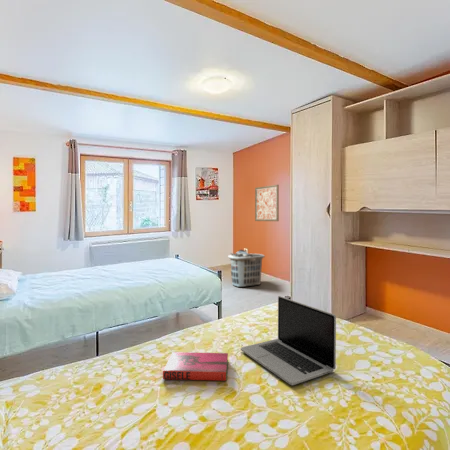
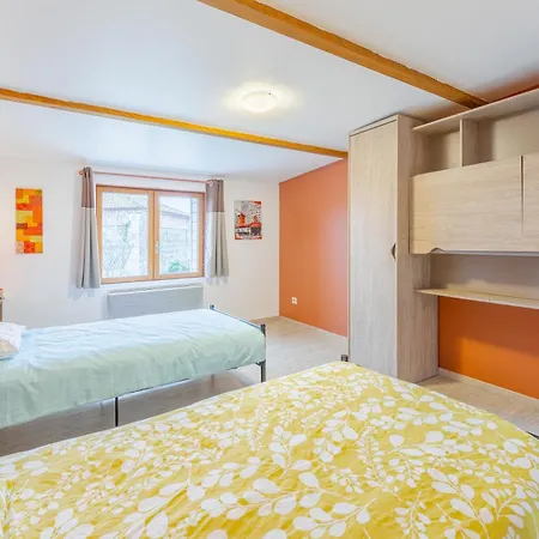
- hardback book (197, 365)
- laptop (284, 334)
- clothes hamper (246, 267)
- wall art (267, 203)
